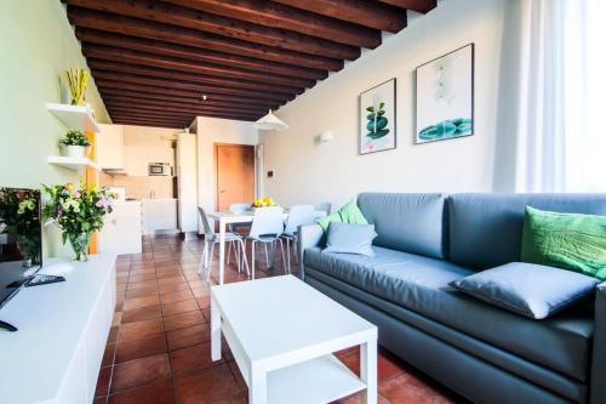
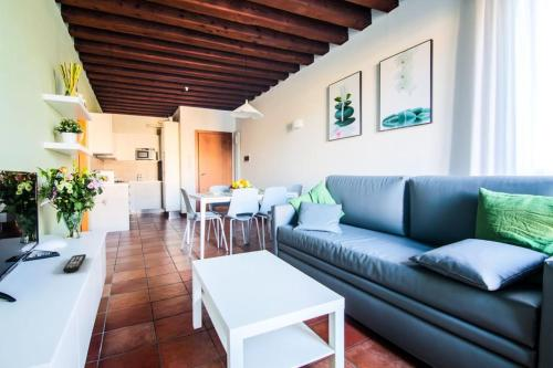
+ remote control (75, 262)
